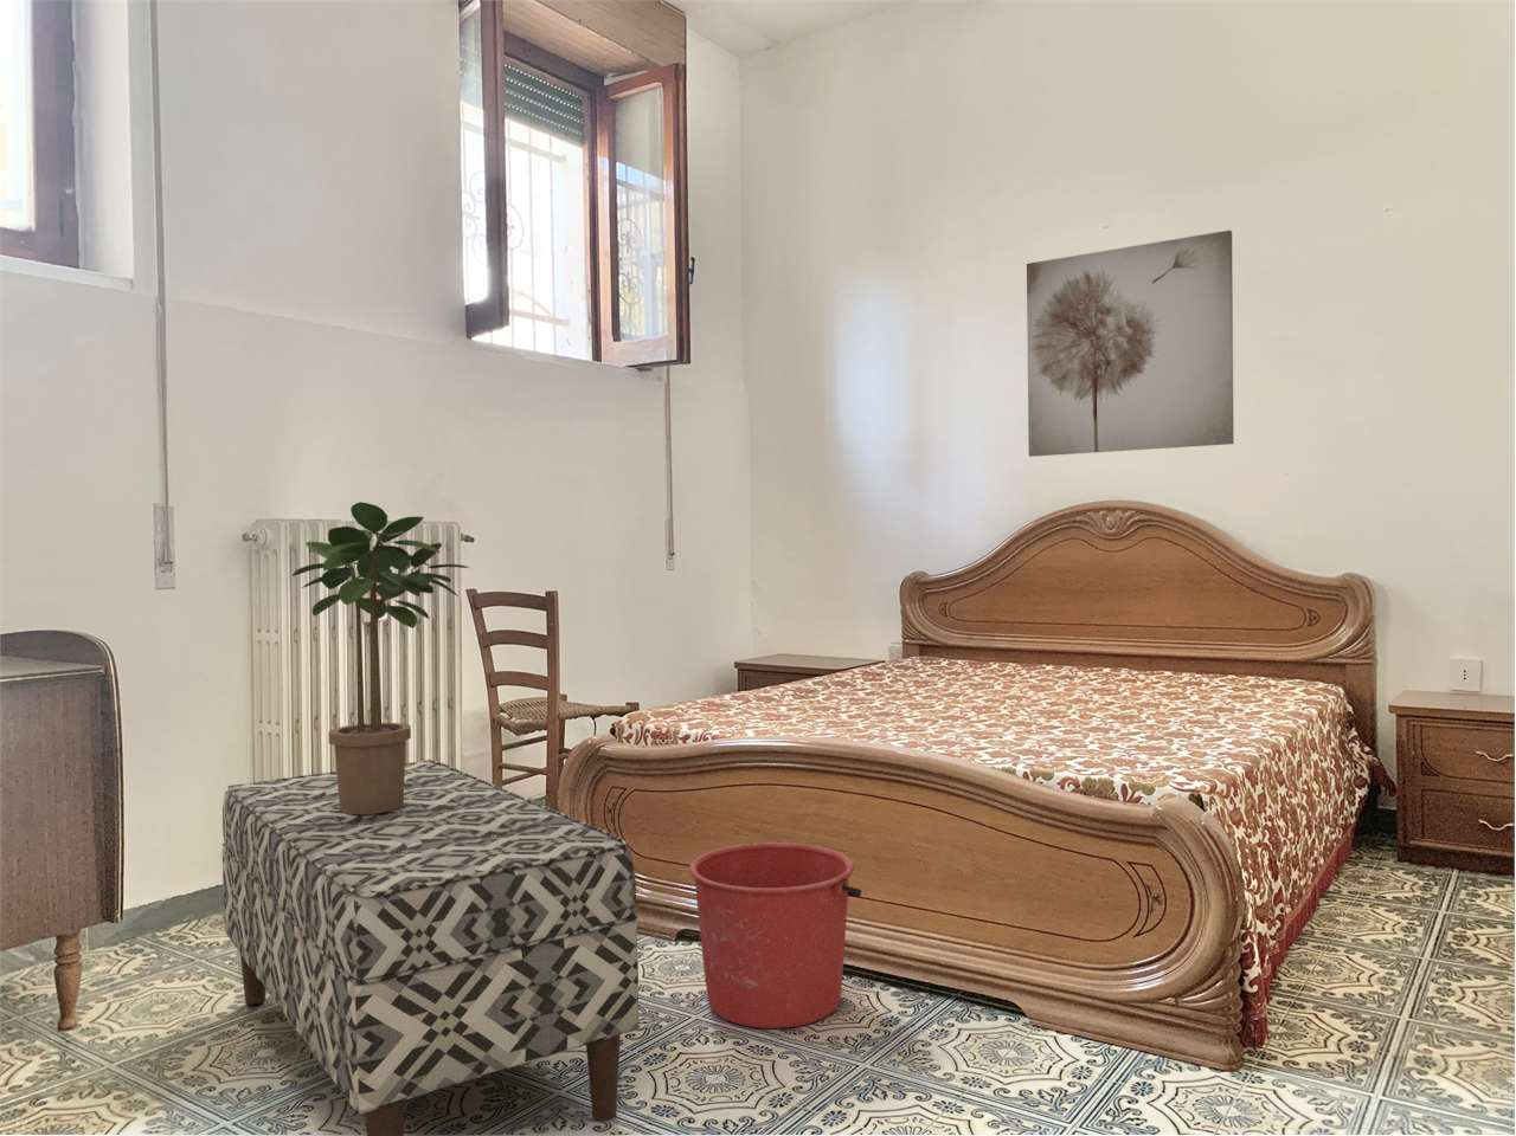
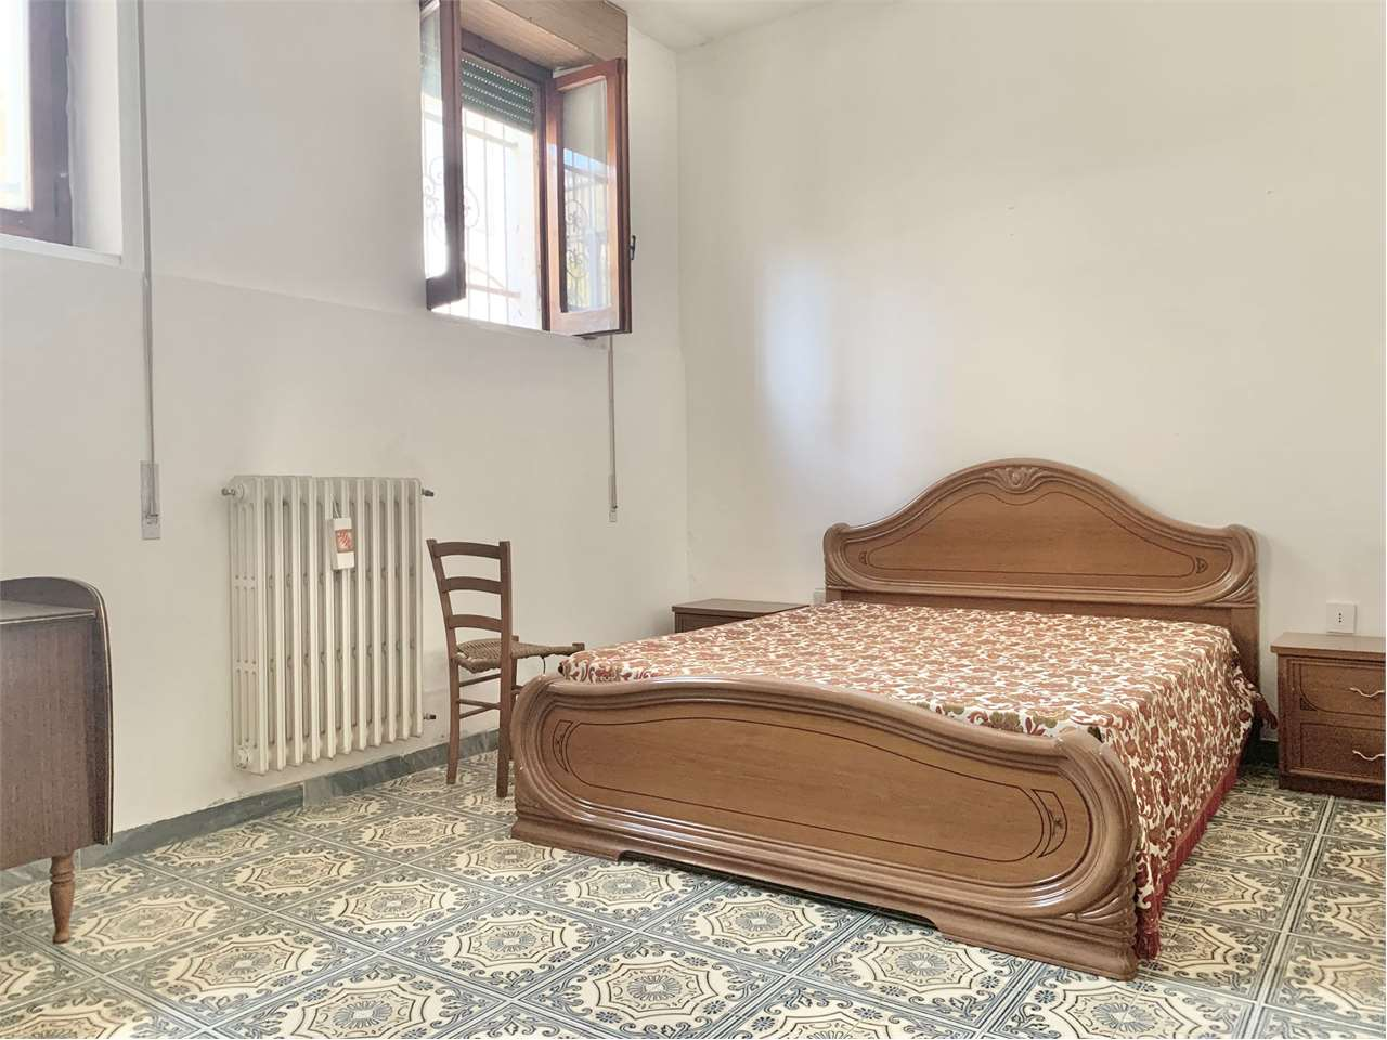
- potted plant (378, 654)
- bucket (774, 931)
- wall art (1126, 350)
- bench (406, 930)
